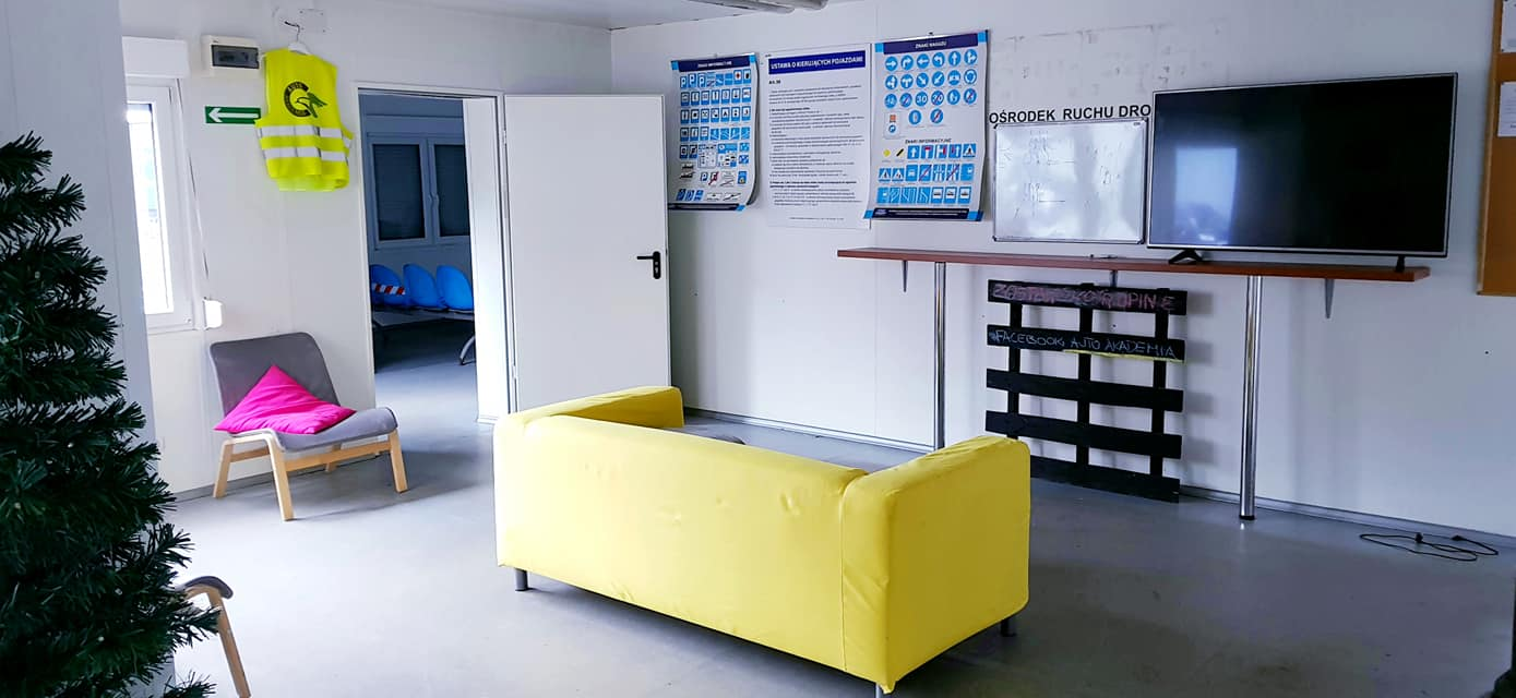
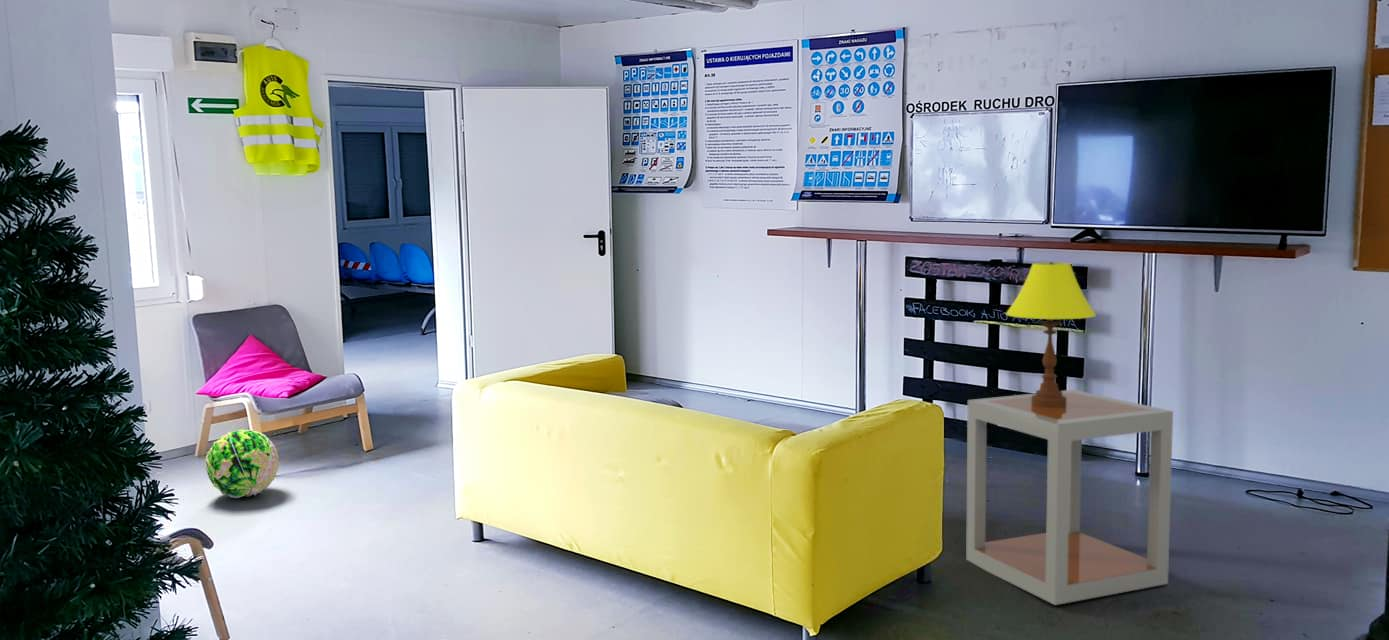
+ table lamp (1050, 333)
+ decorative ball (242, 463)
+ side table (1065, 489)
